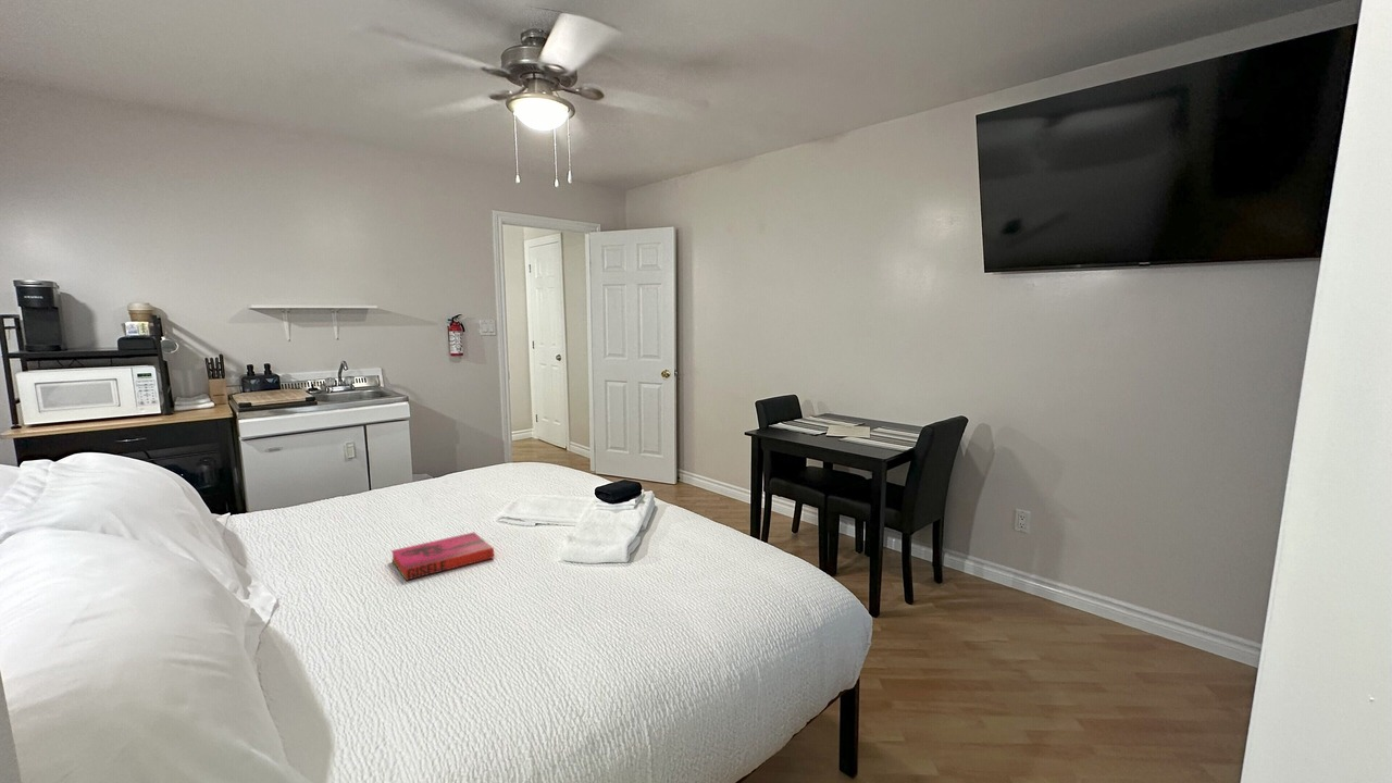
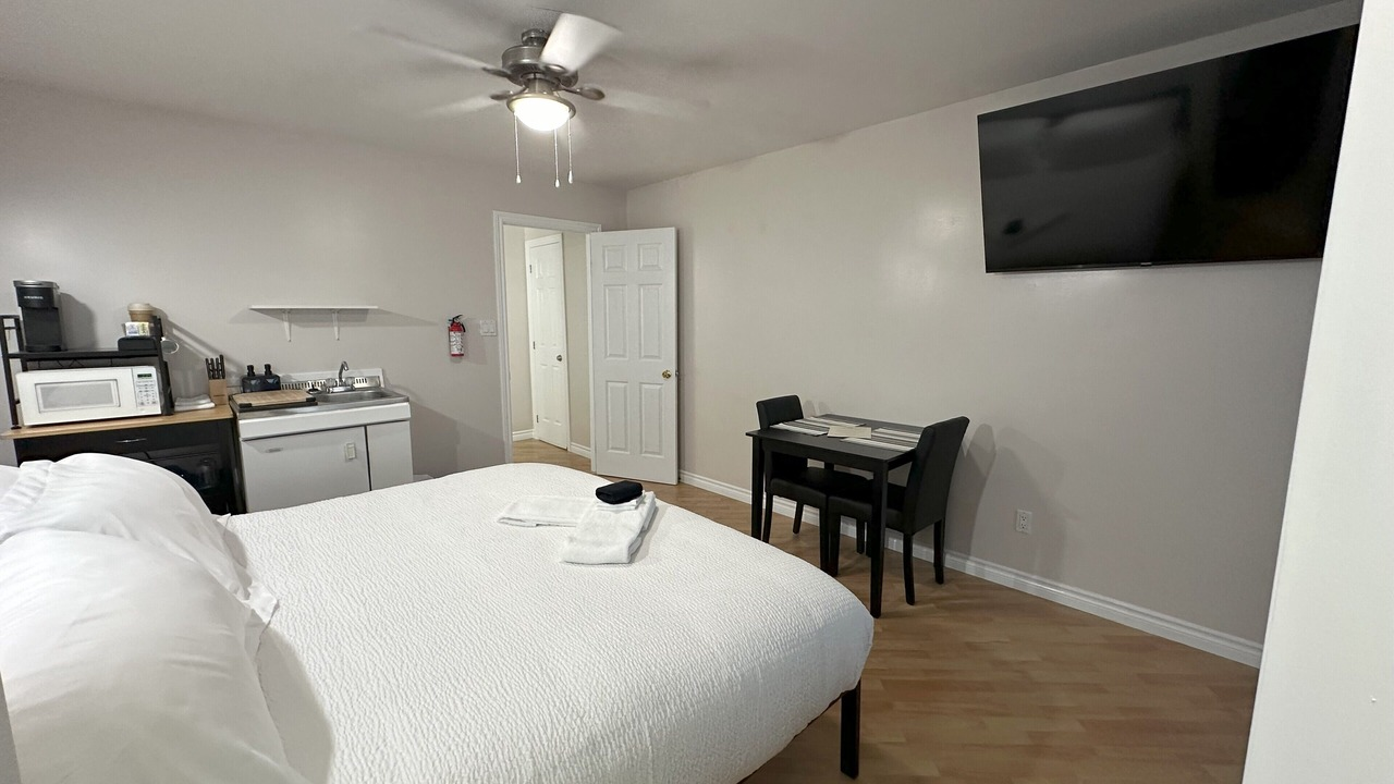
- hardback book (443, 554)
